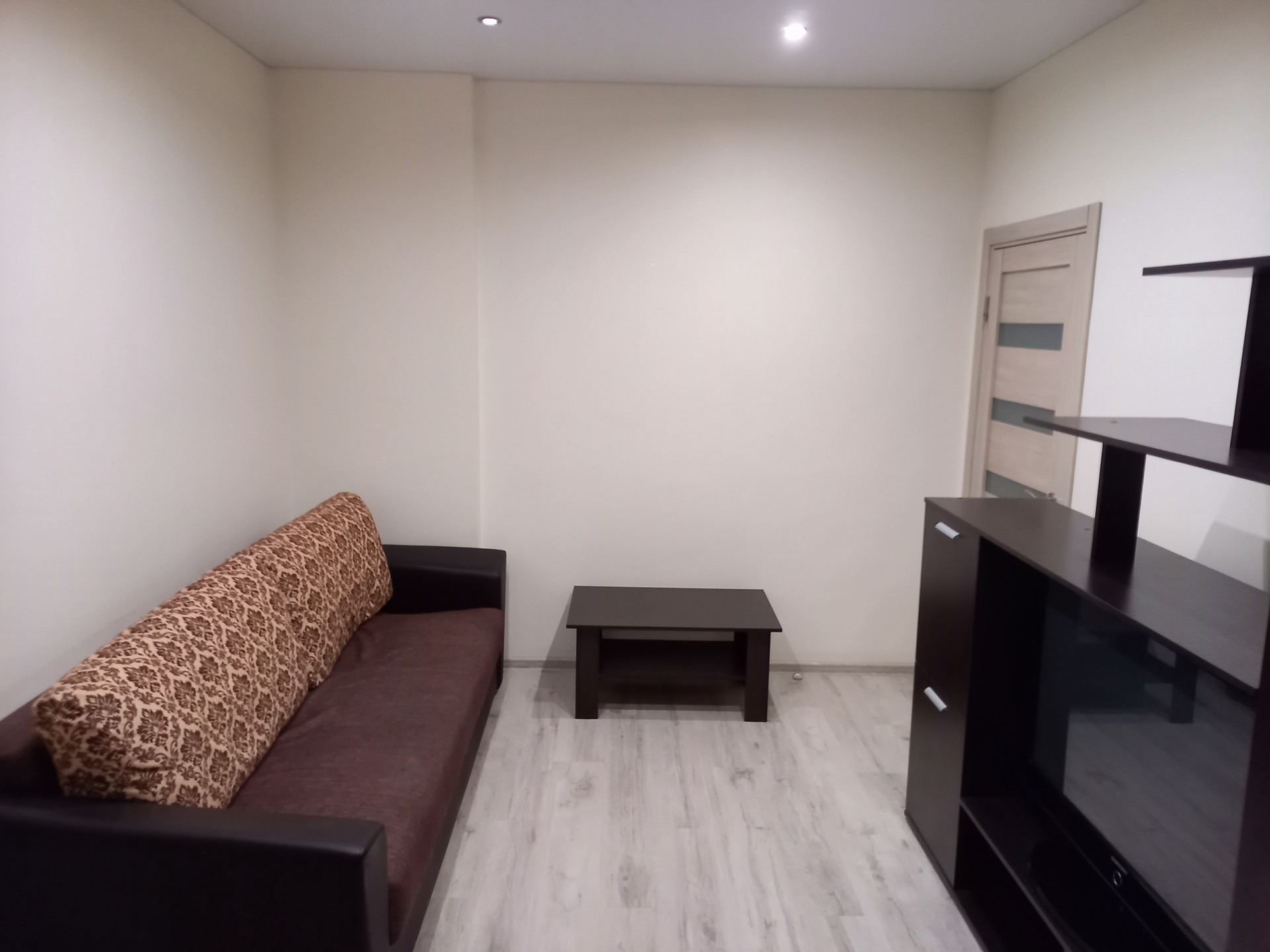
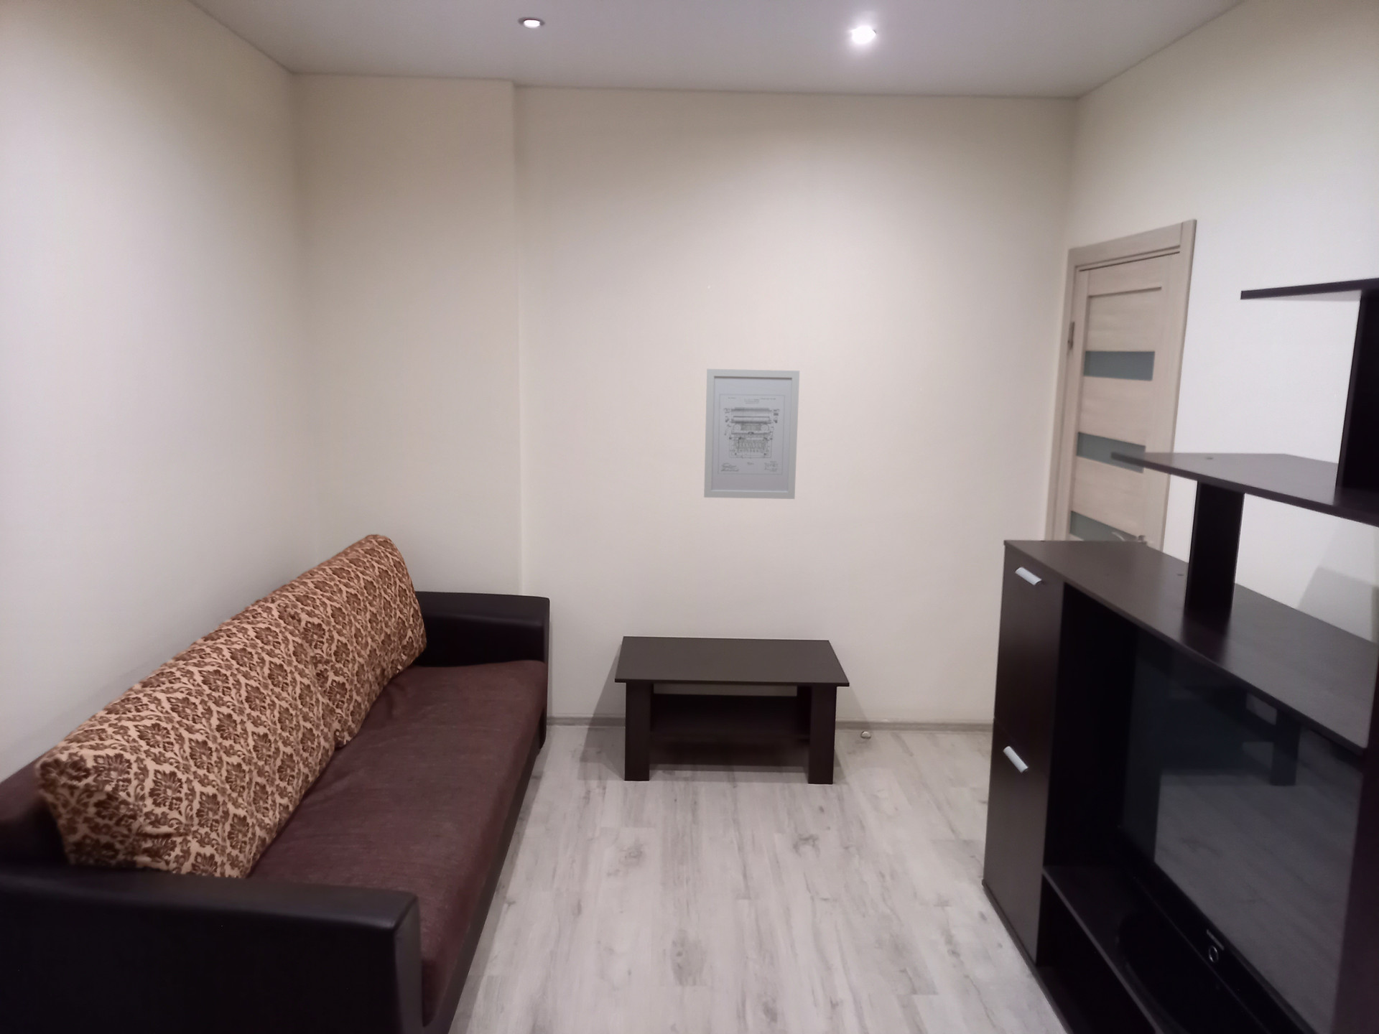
+ wall art (751, 434)
